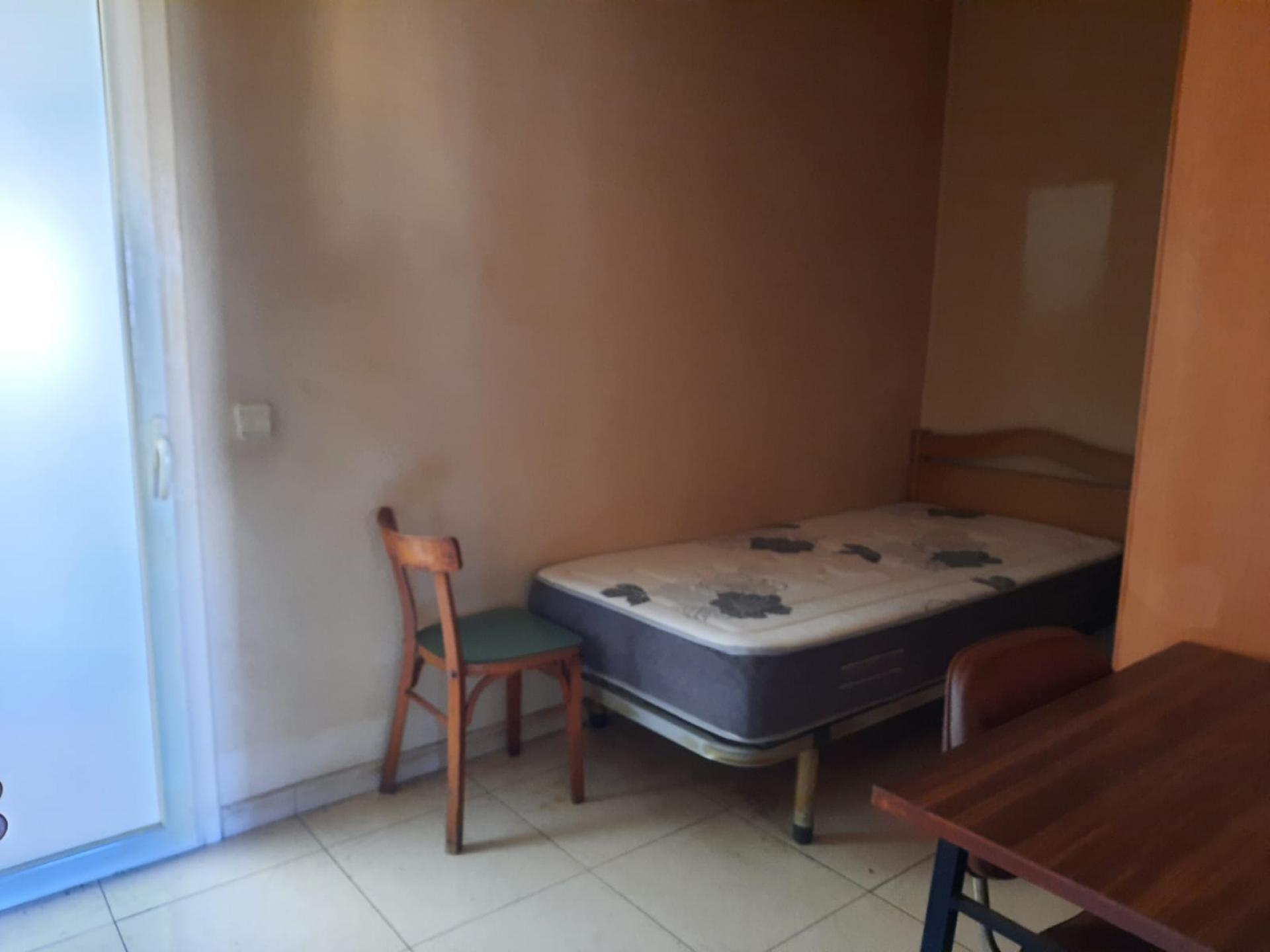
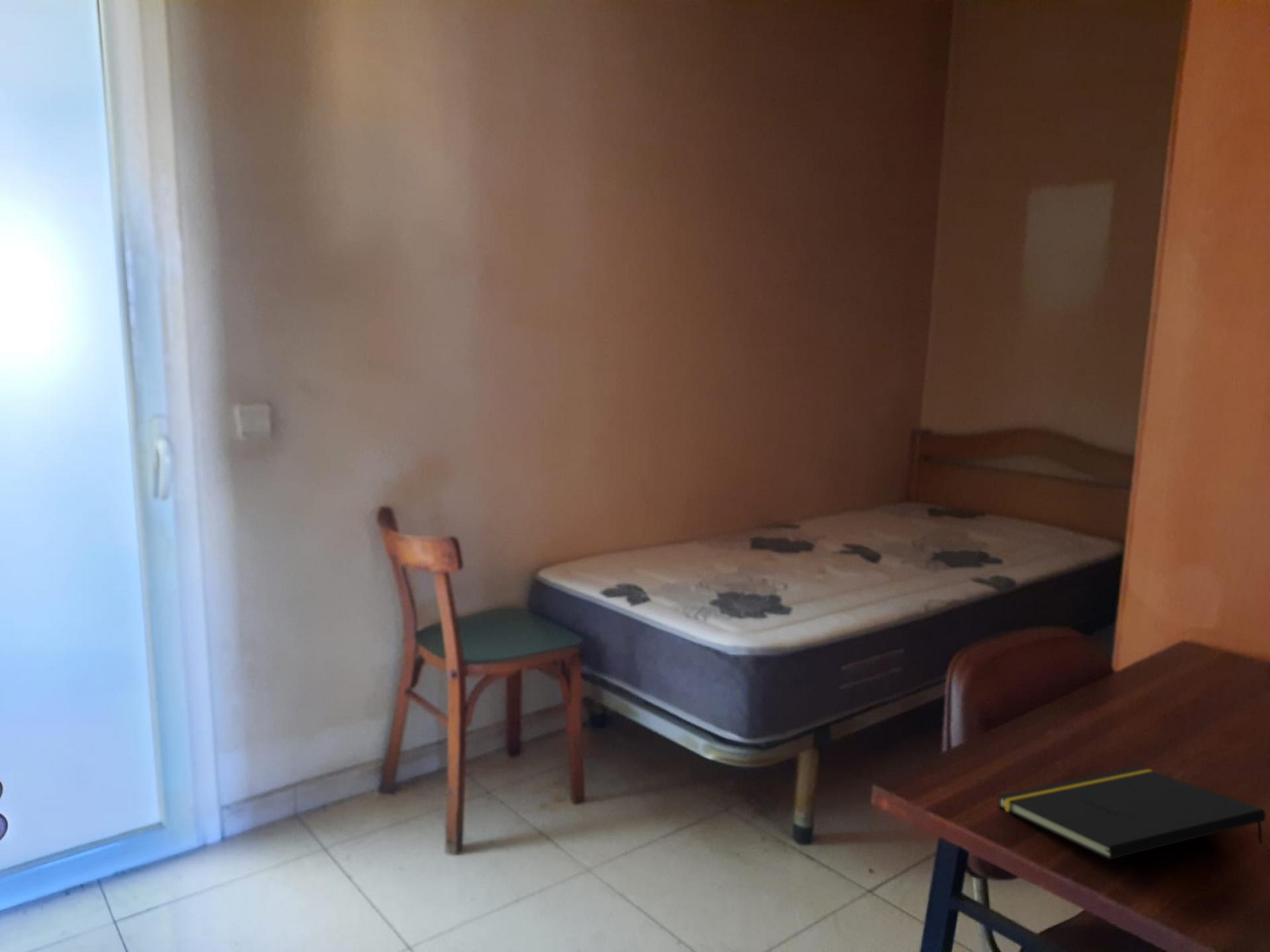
+ notepad (1126, 808)
